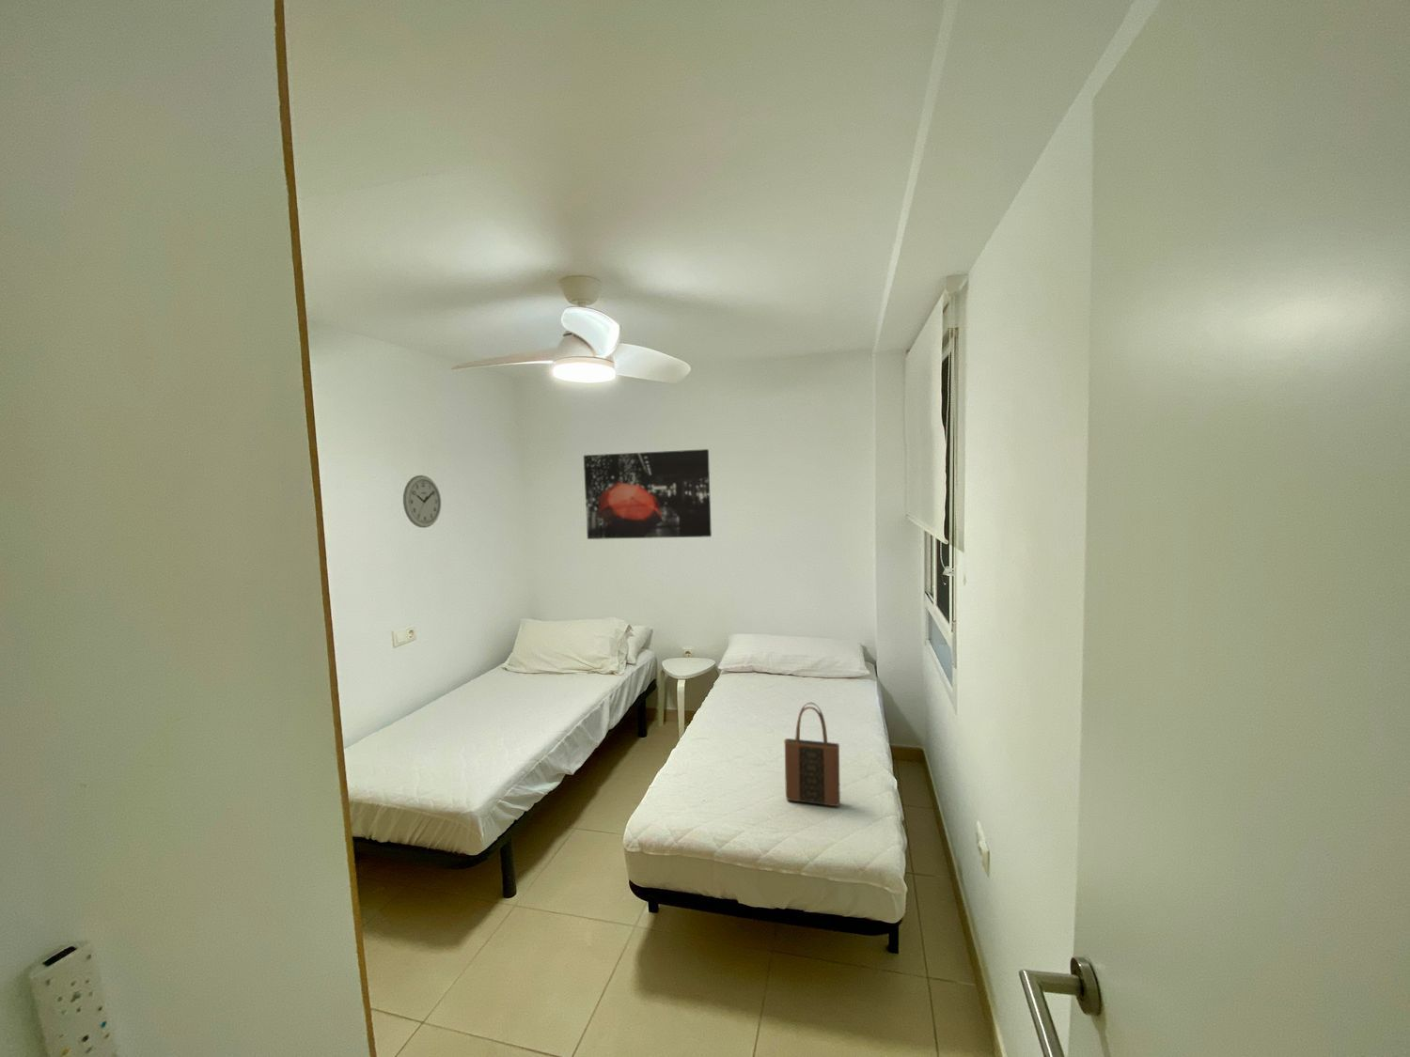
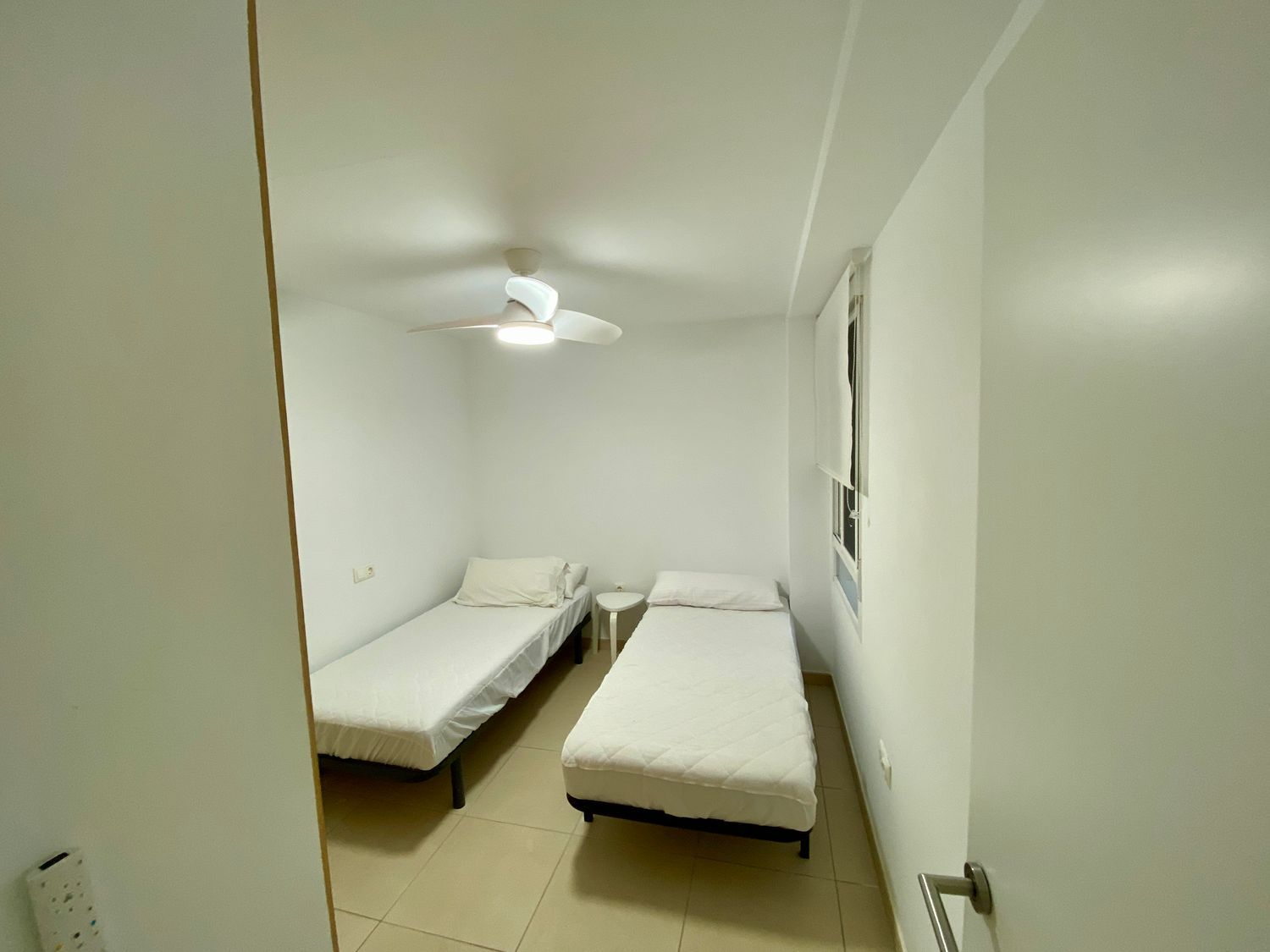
- wall art (646, 495)
- tote bag (812, 754)
- wall clock (423, 501)
